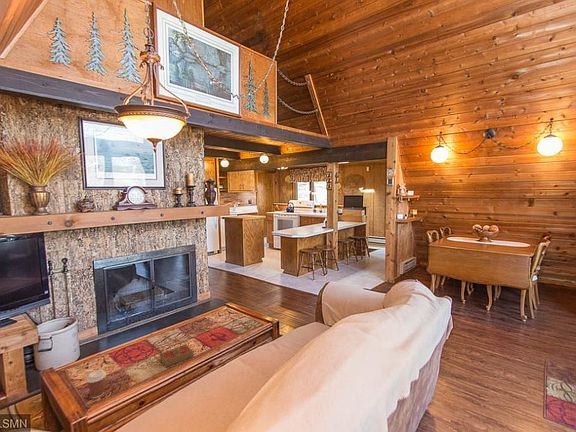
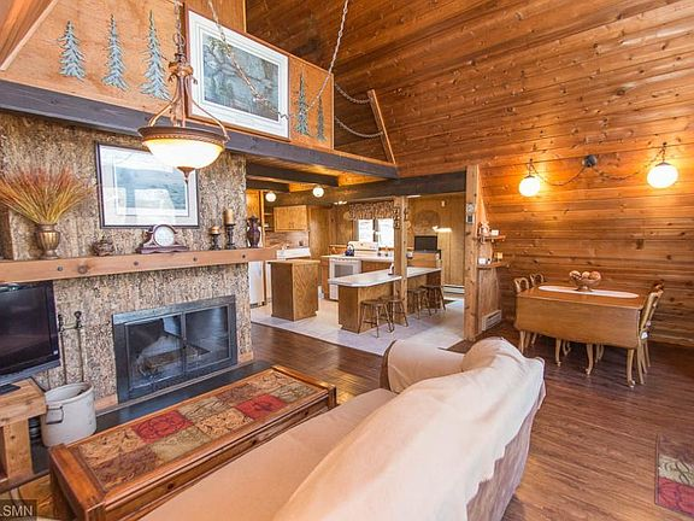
- coffee cup (96, 383)
- book (176, 354)
